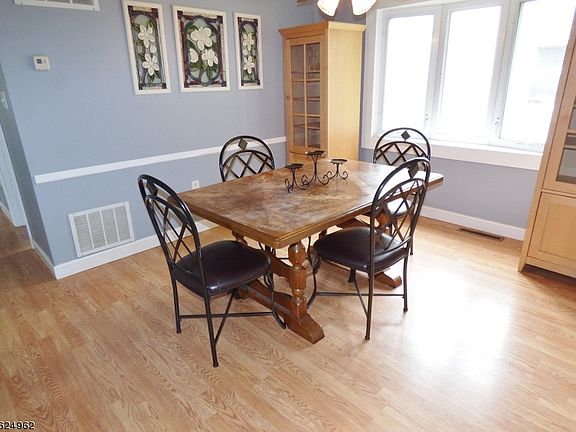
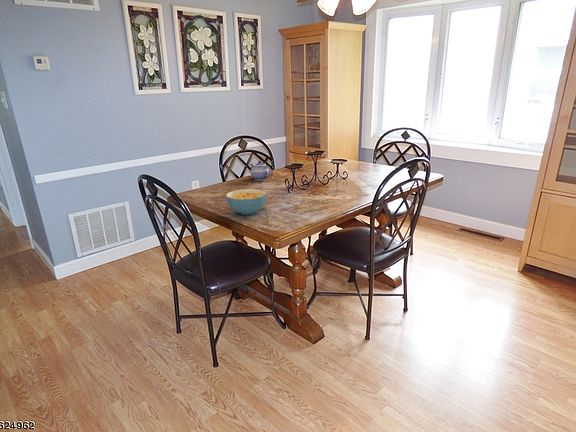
+ teapot (260, 170)
+ cereal bowl (246, 203)
